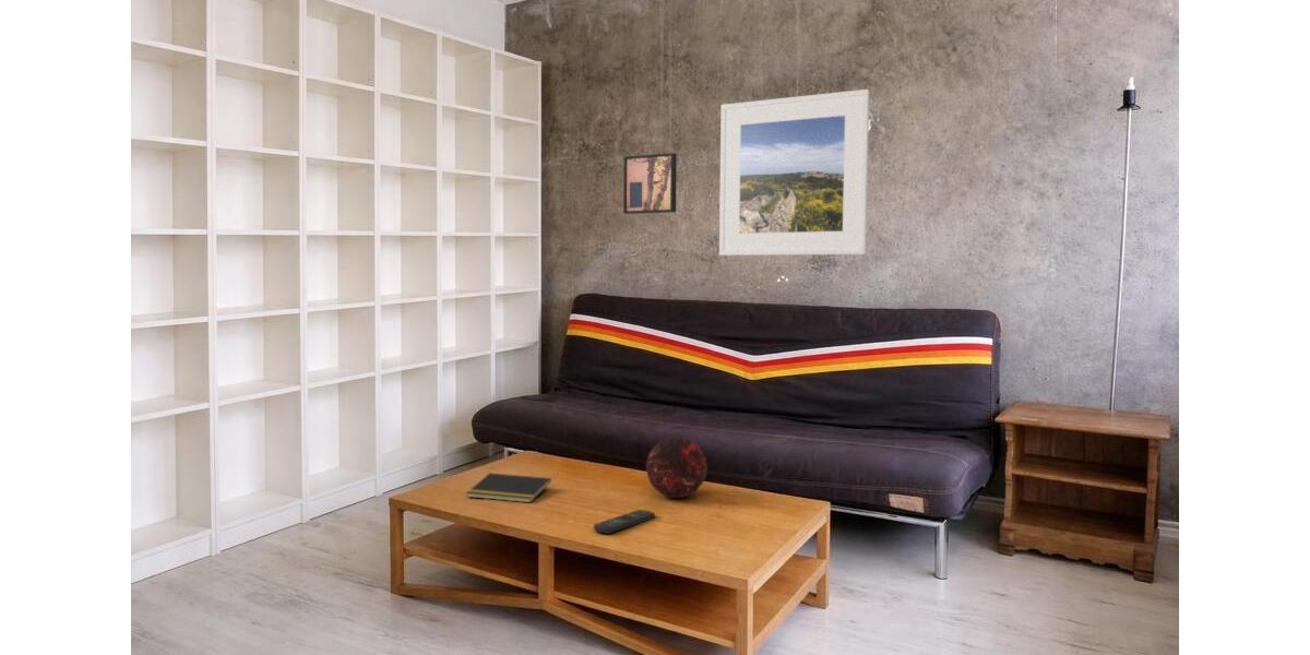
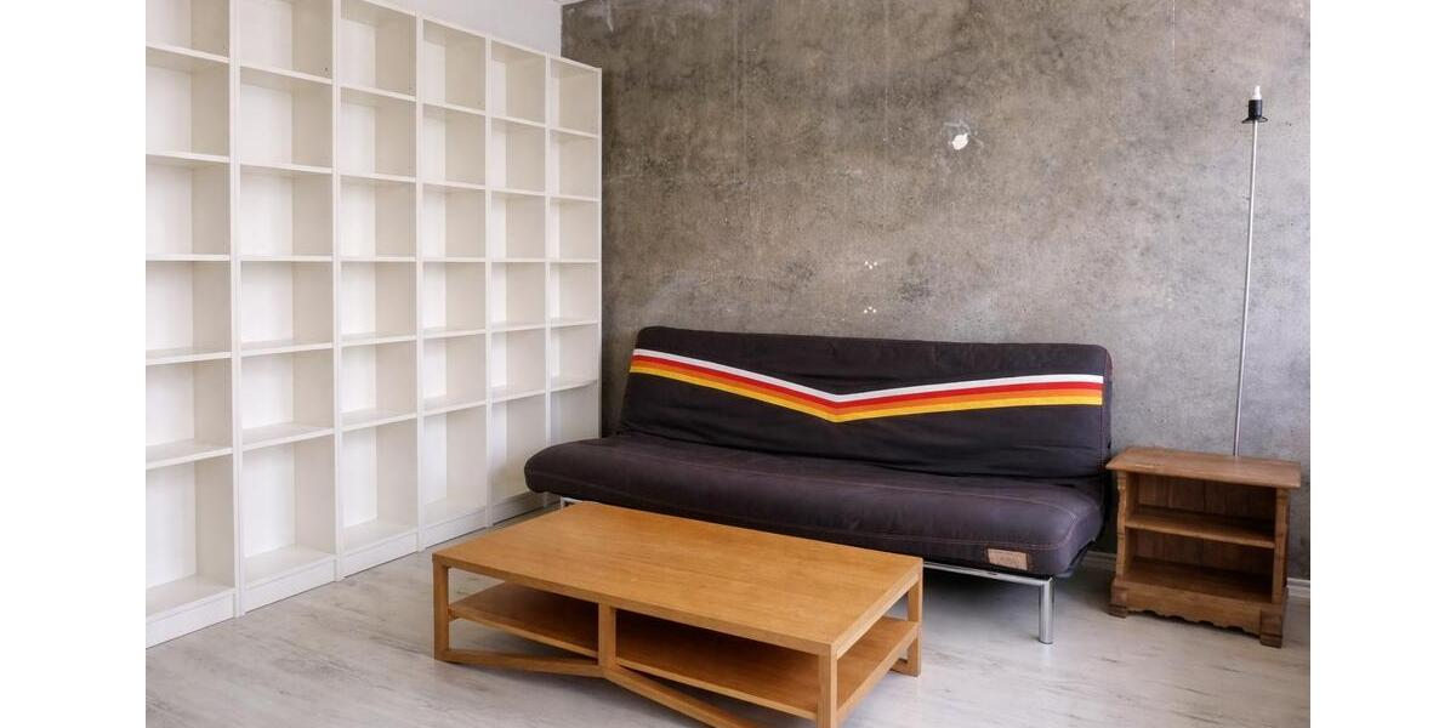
- notepad (509, 487)
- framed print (790, 176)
- wall art (650, 183)
- decorative orb (676, 466)
- remote control (624, 521)
